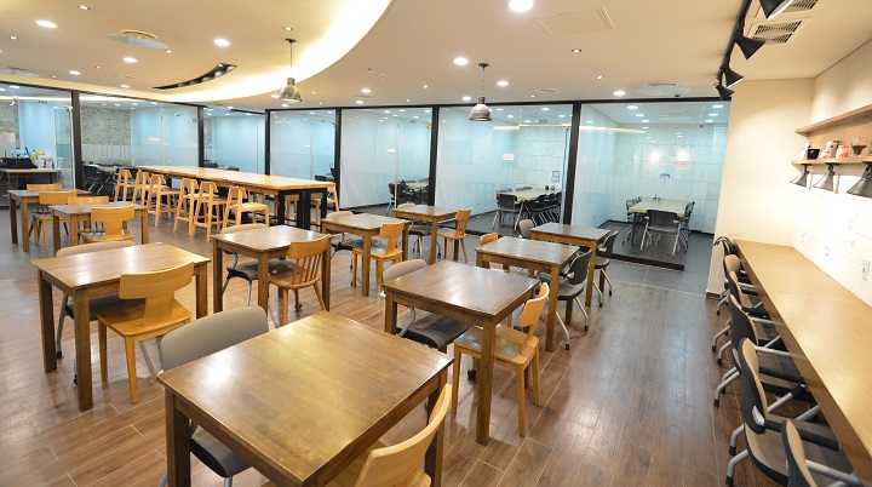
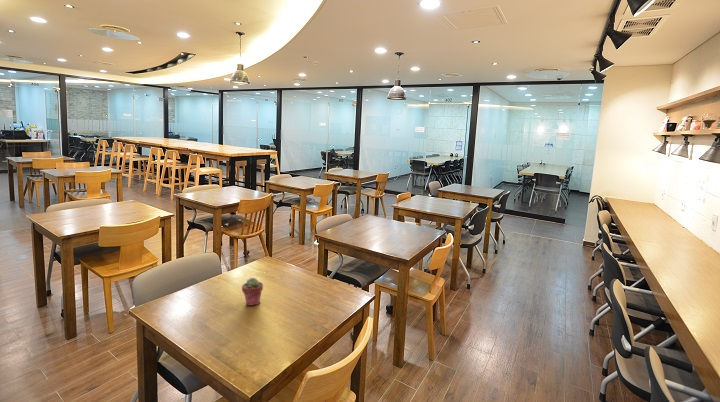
+ potted succulent (252, 290)
